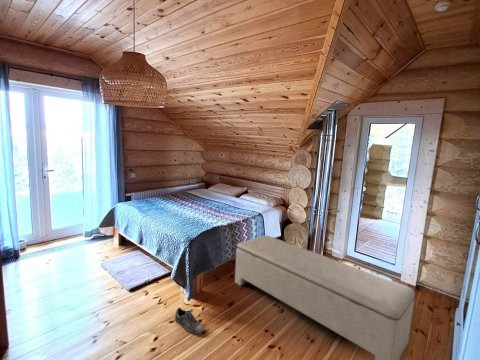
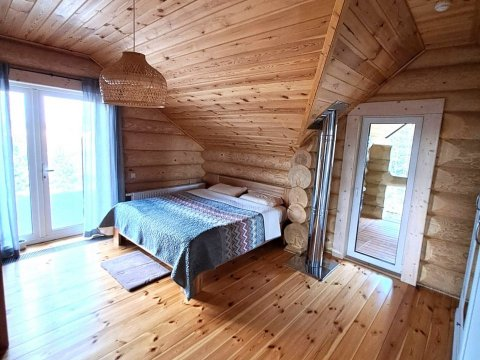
- shoe (188, 318)
- bench (309, 284)
